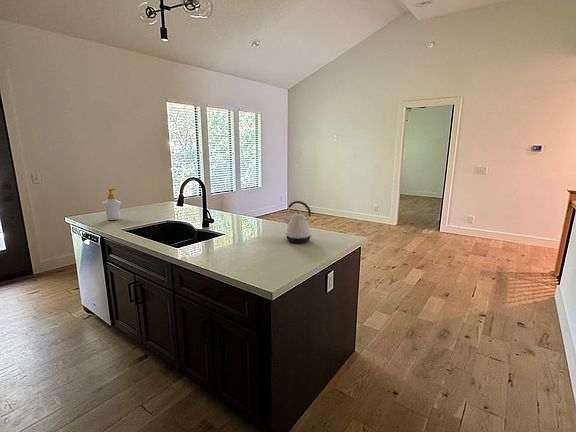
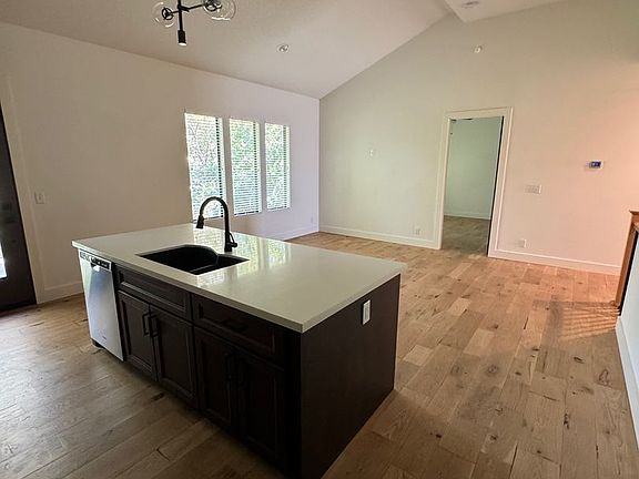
- kettle (297, 220)
- soap bottle (111, 204)
